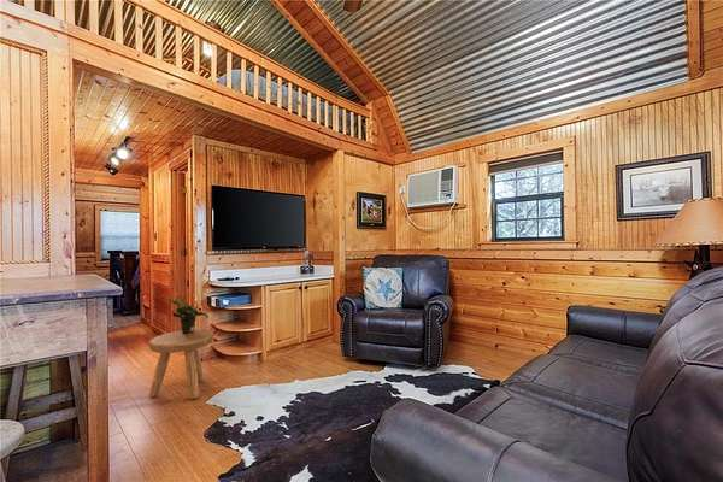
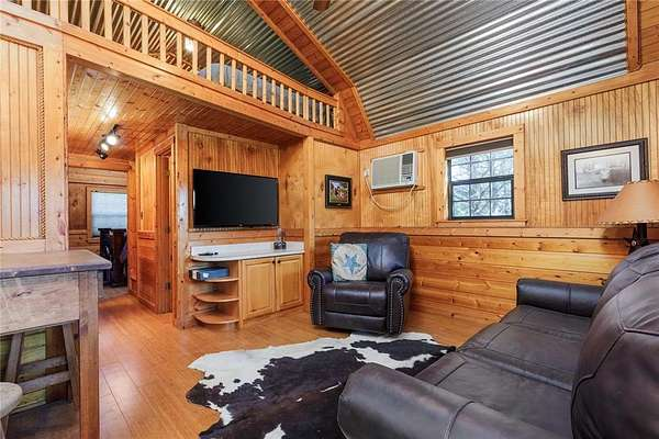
- potted plant (186, 315)
- stool (186, 364)
